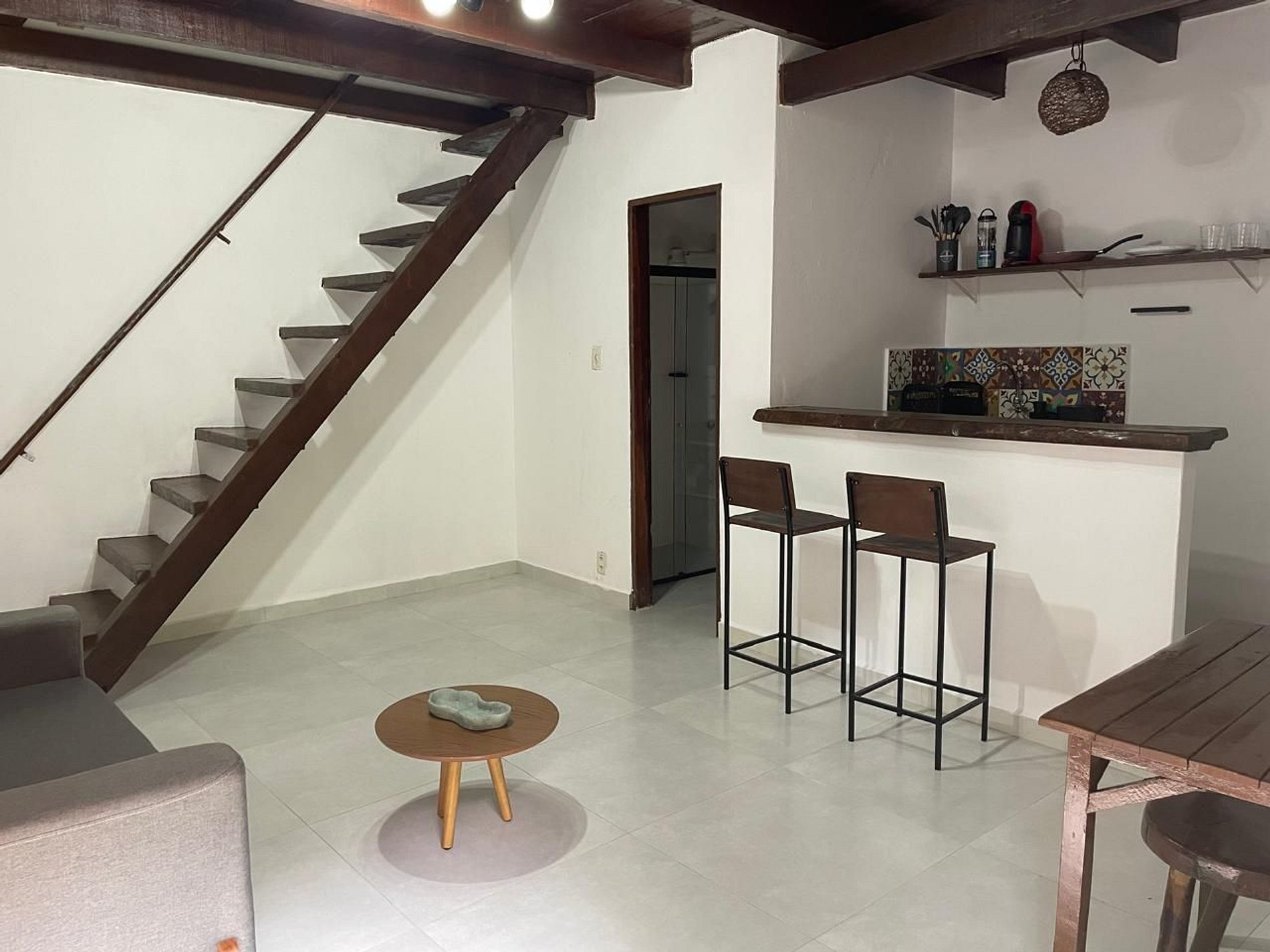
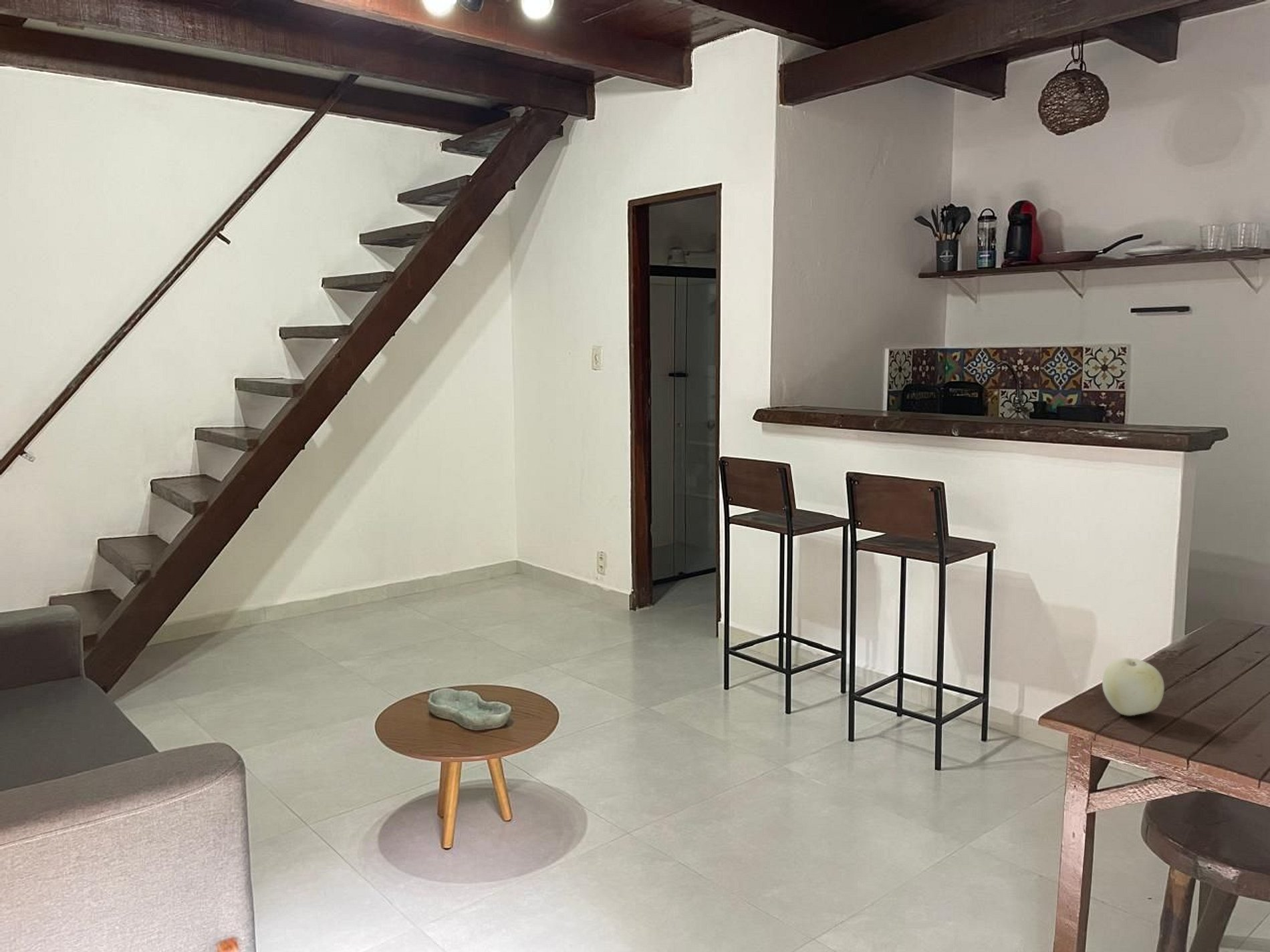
+ fruit (1132, 687)
